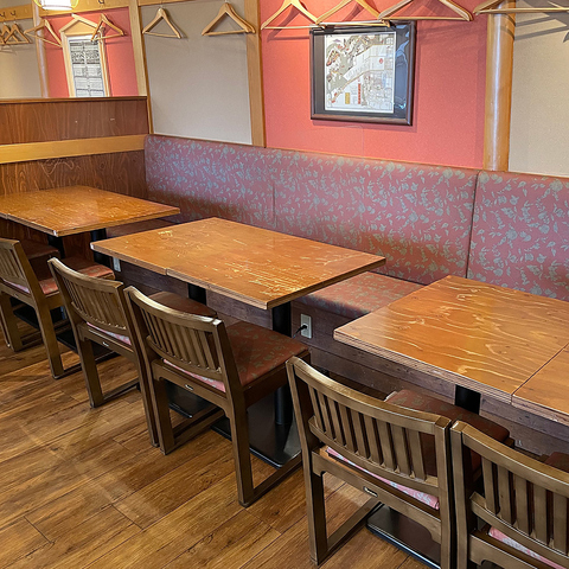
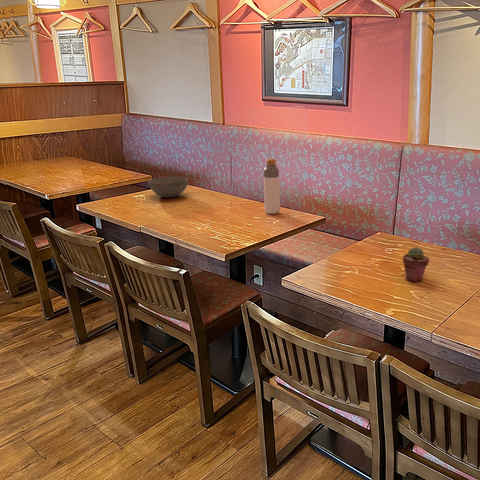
+ potted succulent (415, 263)
+ bottle (271, 186)
+ bowl (168, 187)
